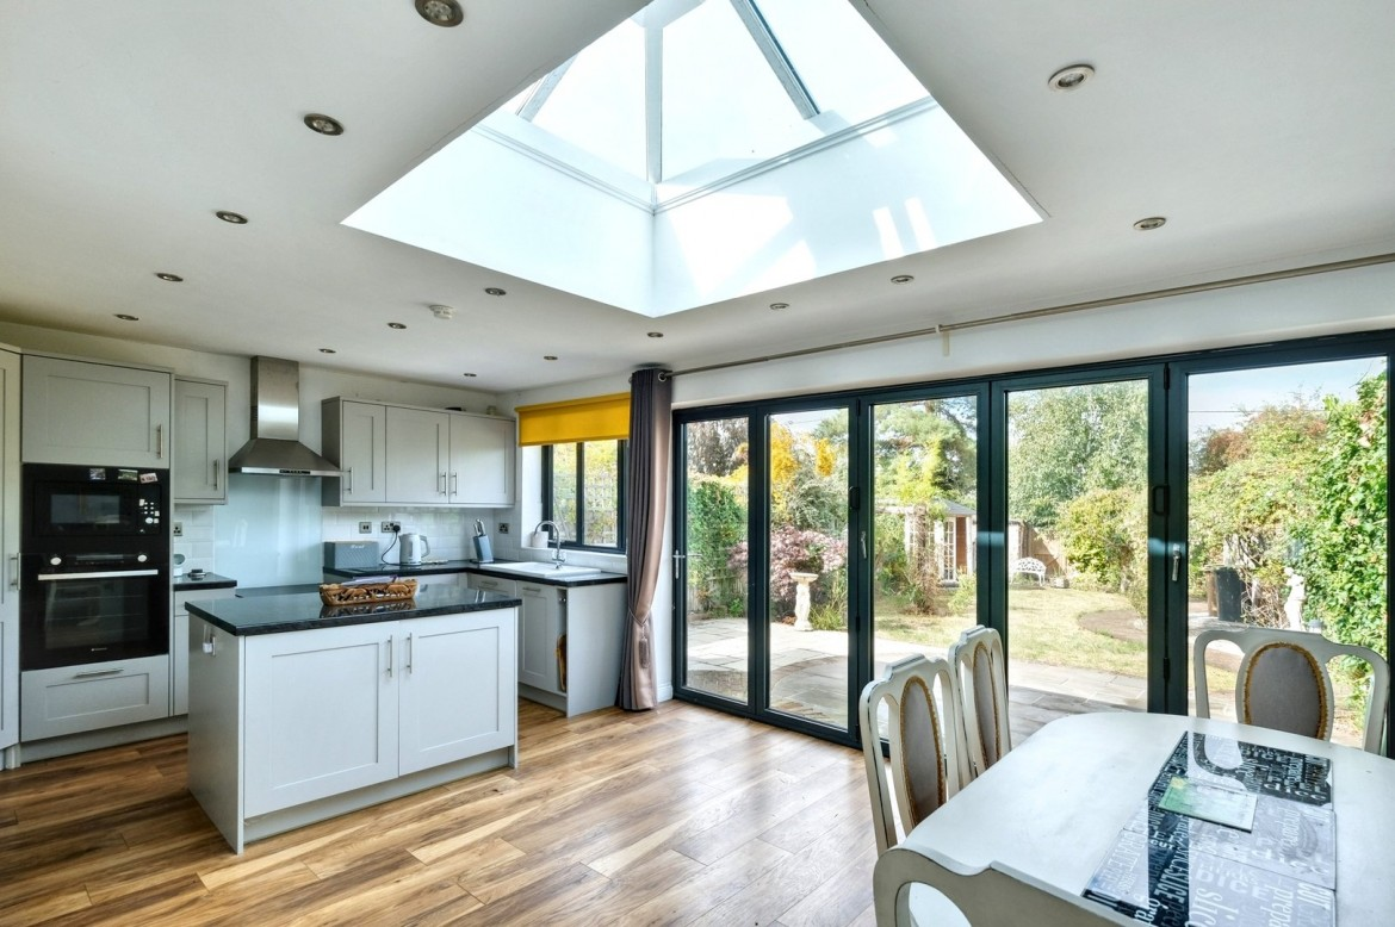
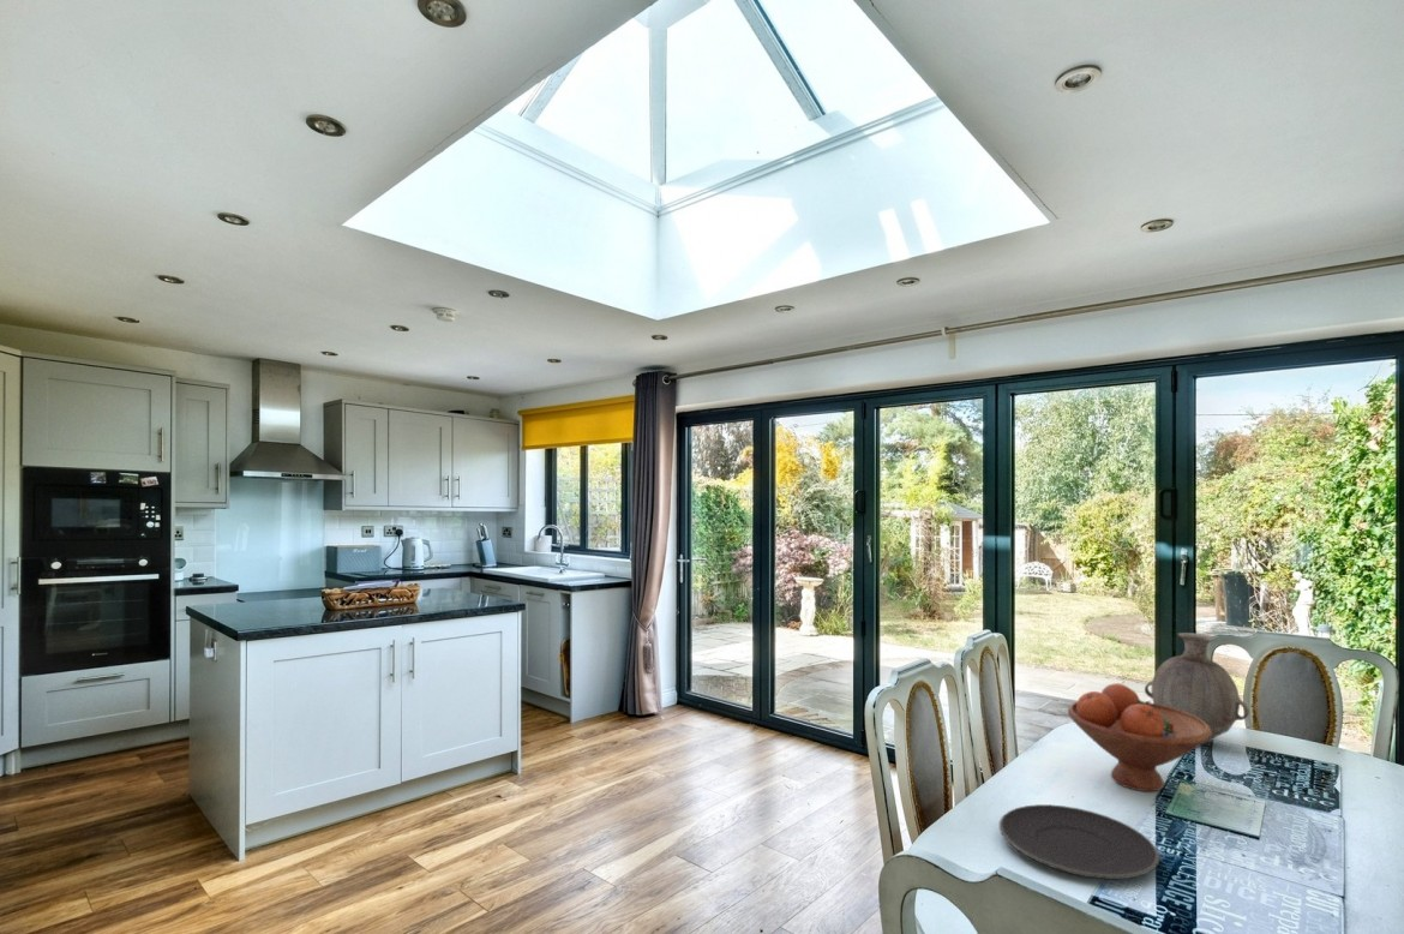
+ vase (1194, 687)
+ plate (1075, 842)
+ fruit bowl (1136, 737)
